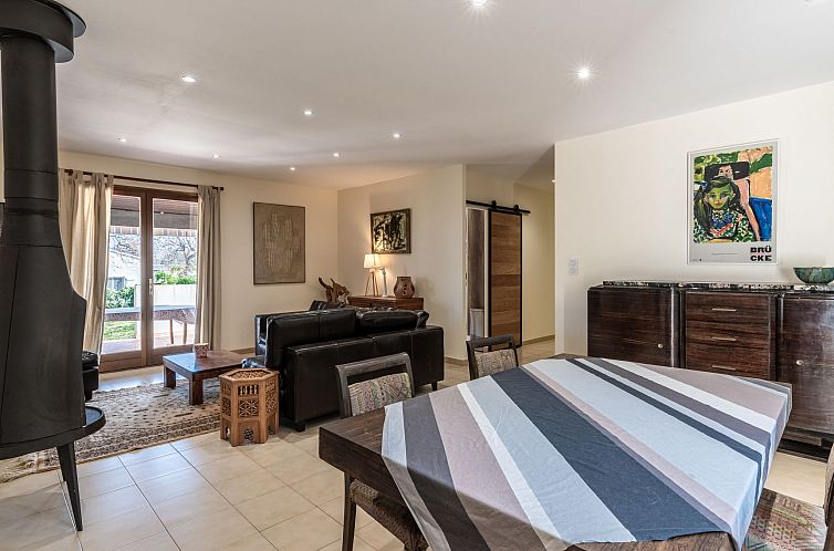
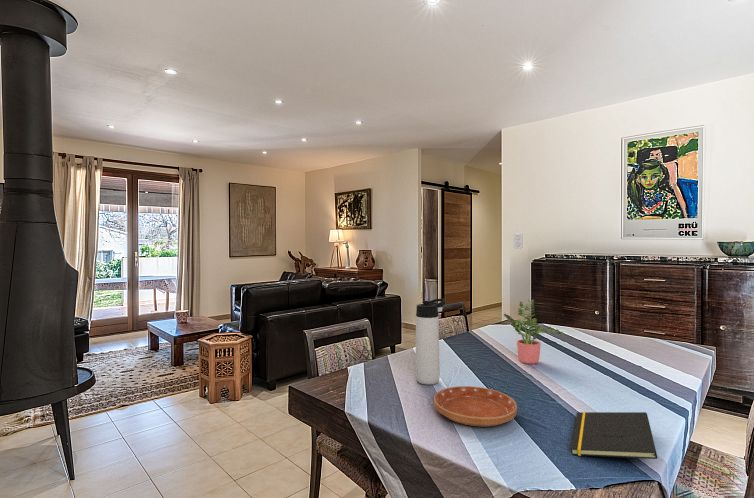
+ saucer (474, 406)
+ potted plant (535, 333)
+ thermos bottle (431, 340)
+ notepad (611, 432)
